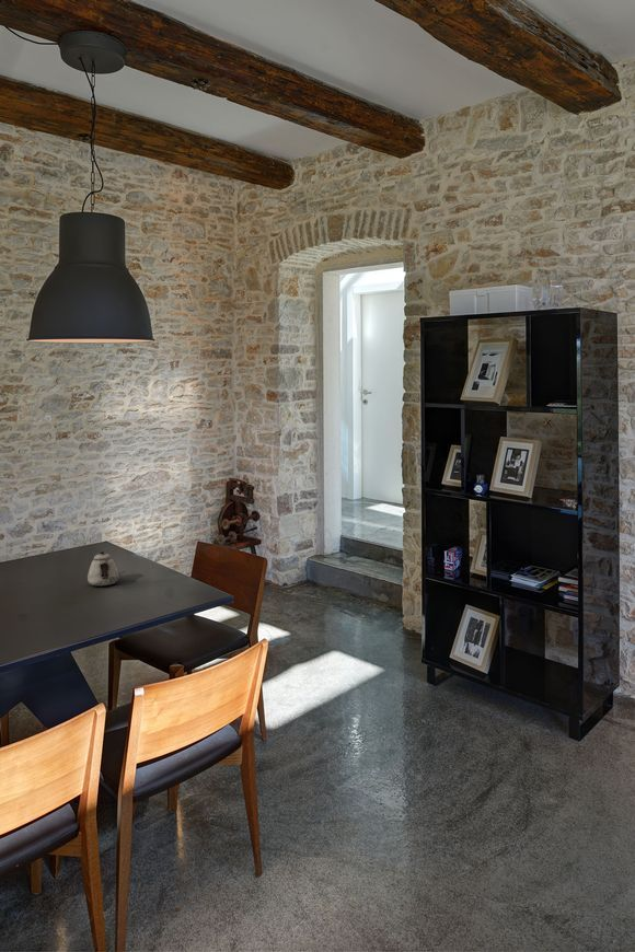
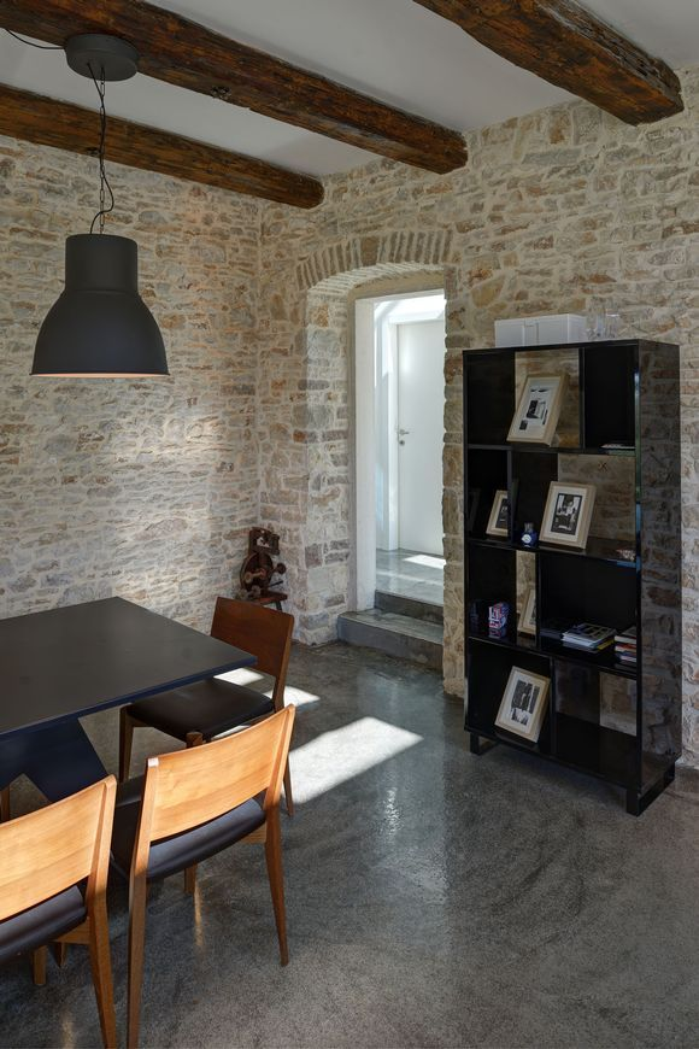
- teapot (102, 567)
